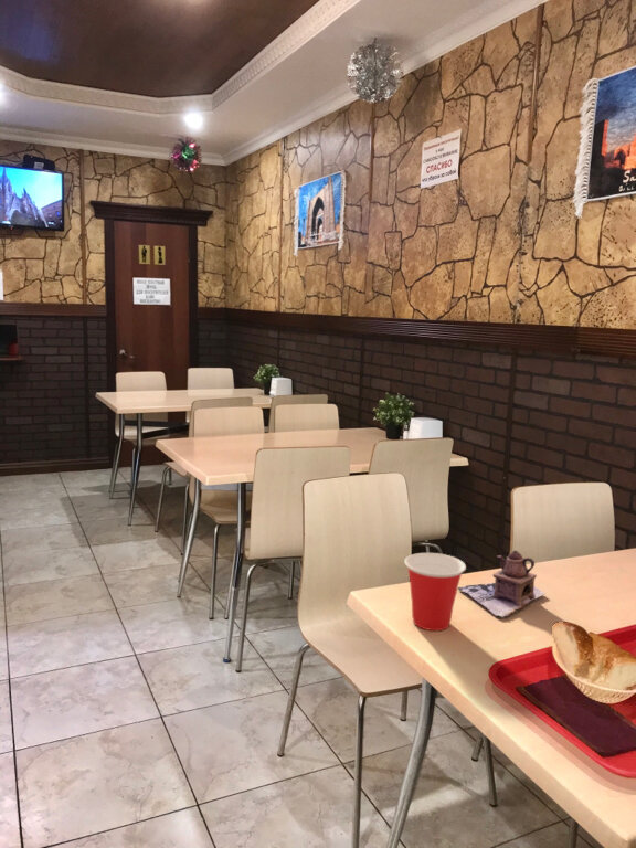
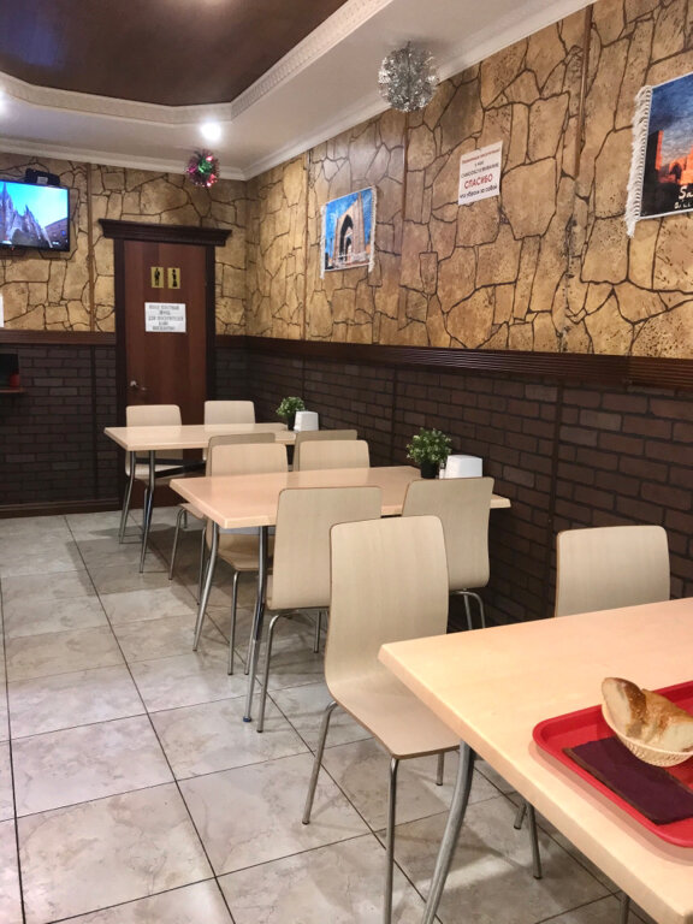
- cup (433, 593)
- teapot (511, 574)
